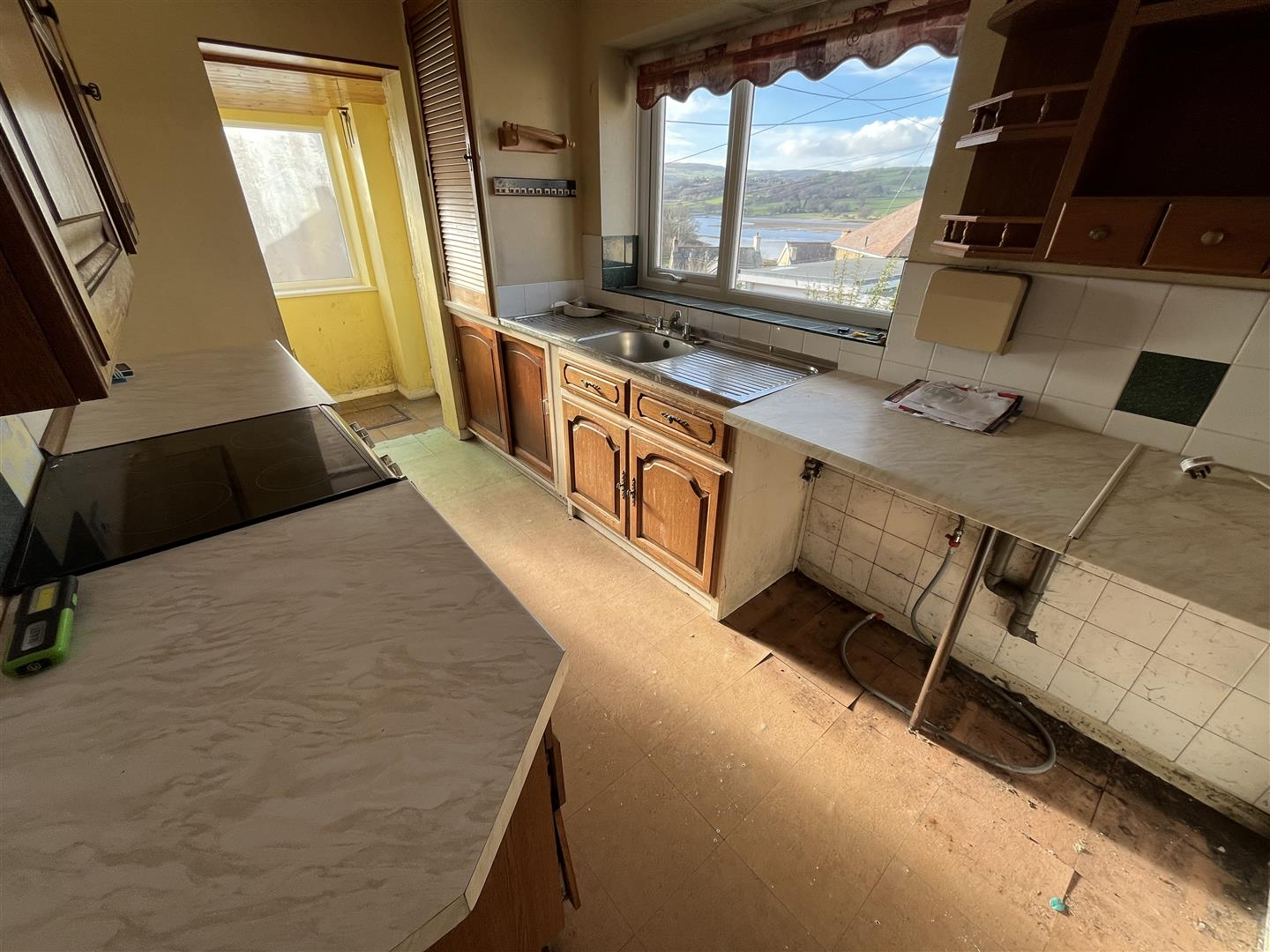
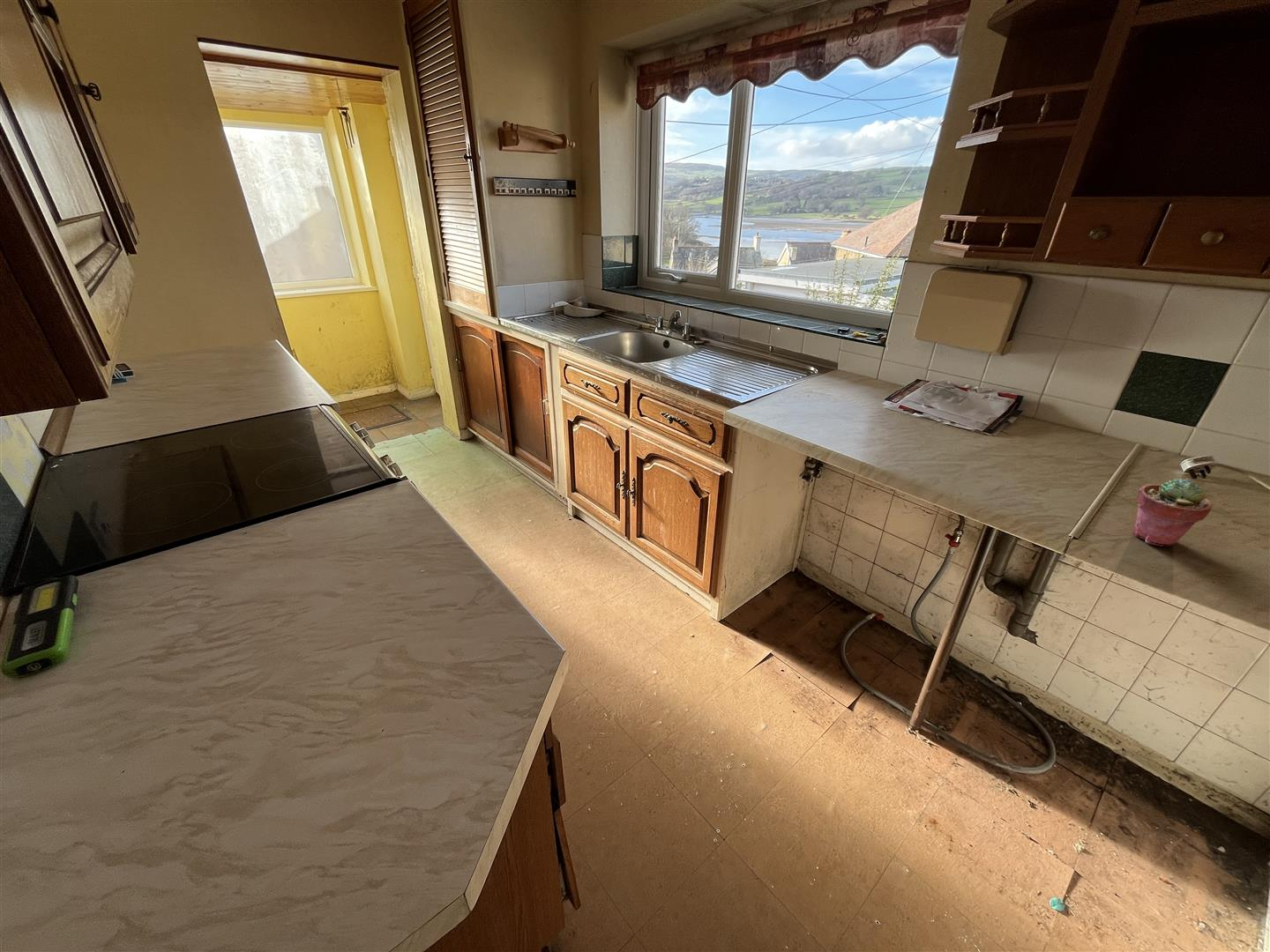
+ potted succulent (1169, 509)
